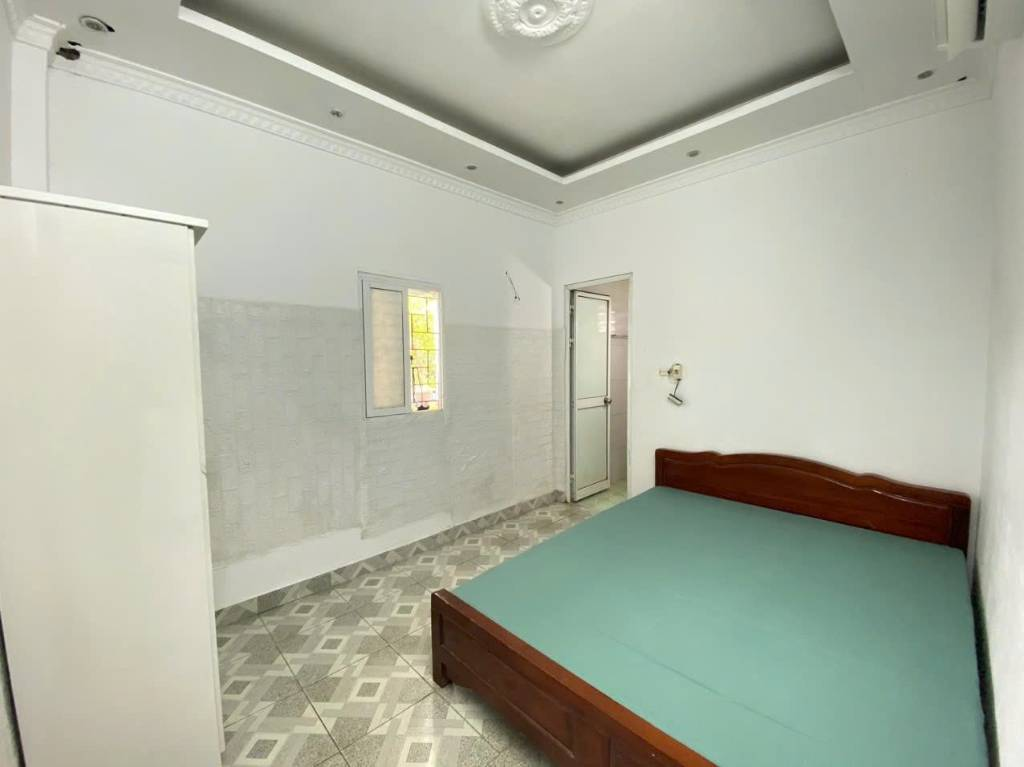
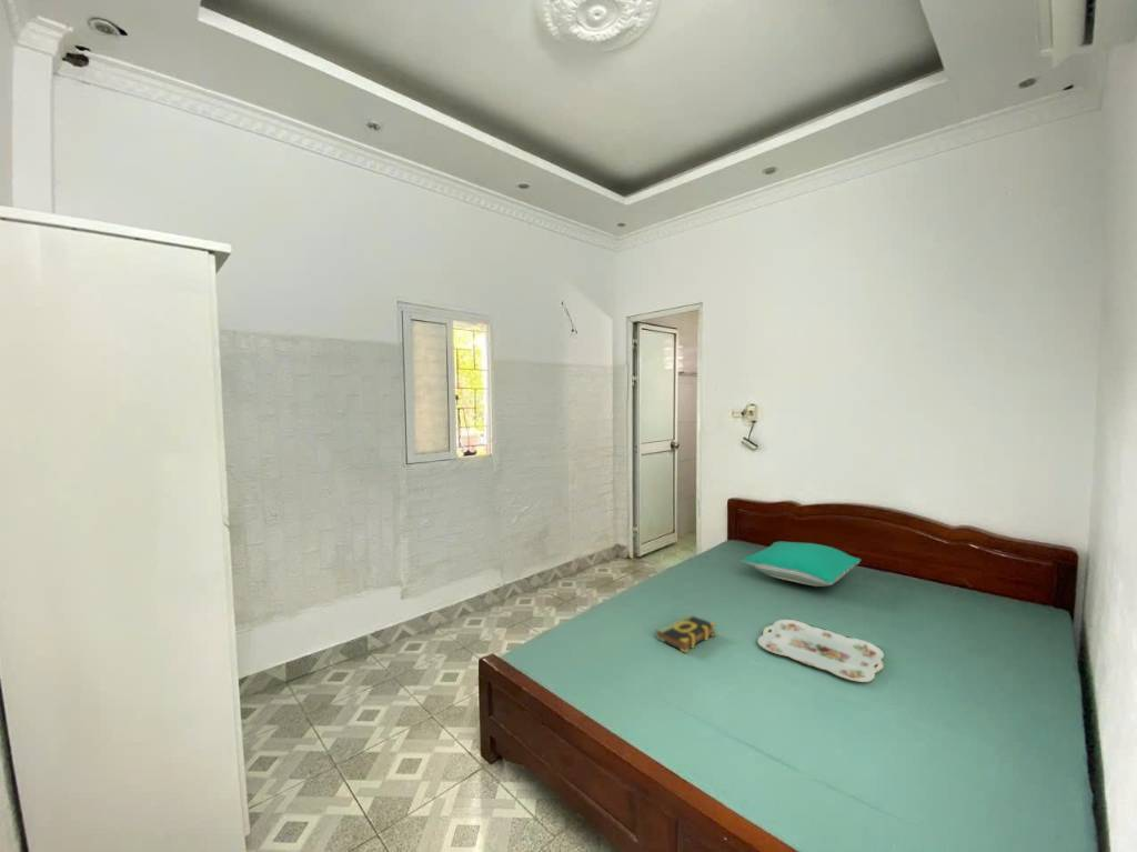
+ serving tray (818, 648)
+ book (688, 629)
+ pillow (799, 561)
